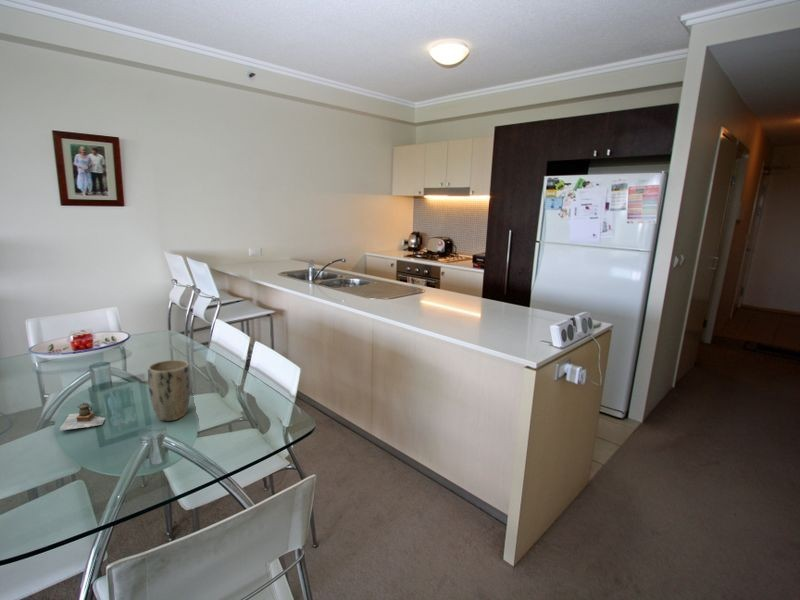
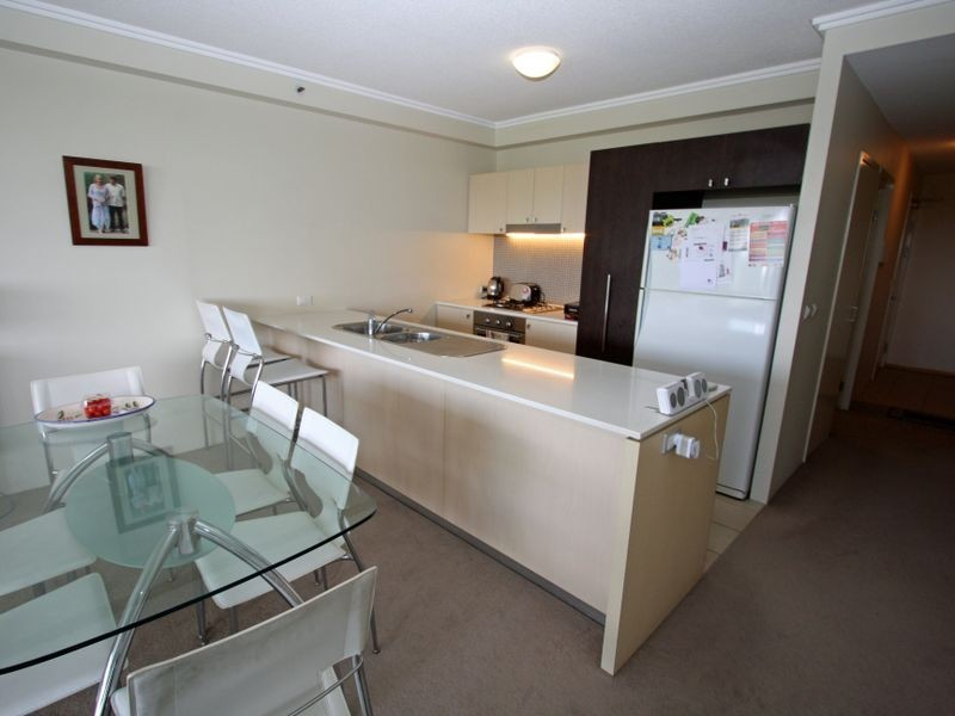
- teapot (84, 411)
- plant pot (170, 390)
